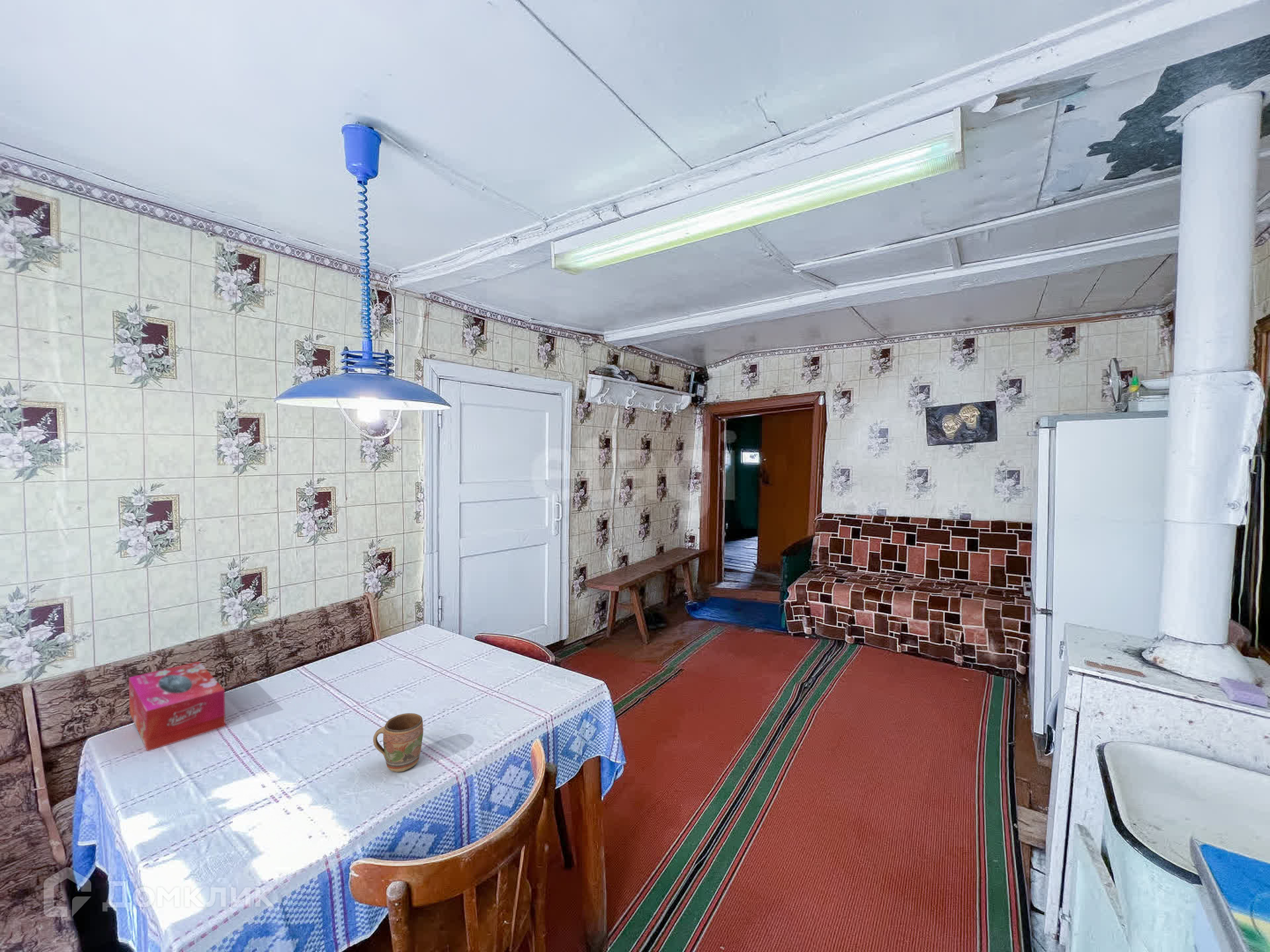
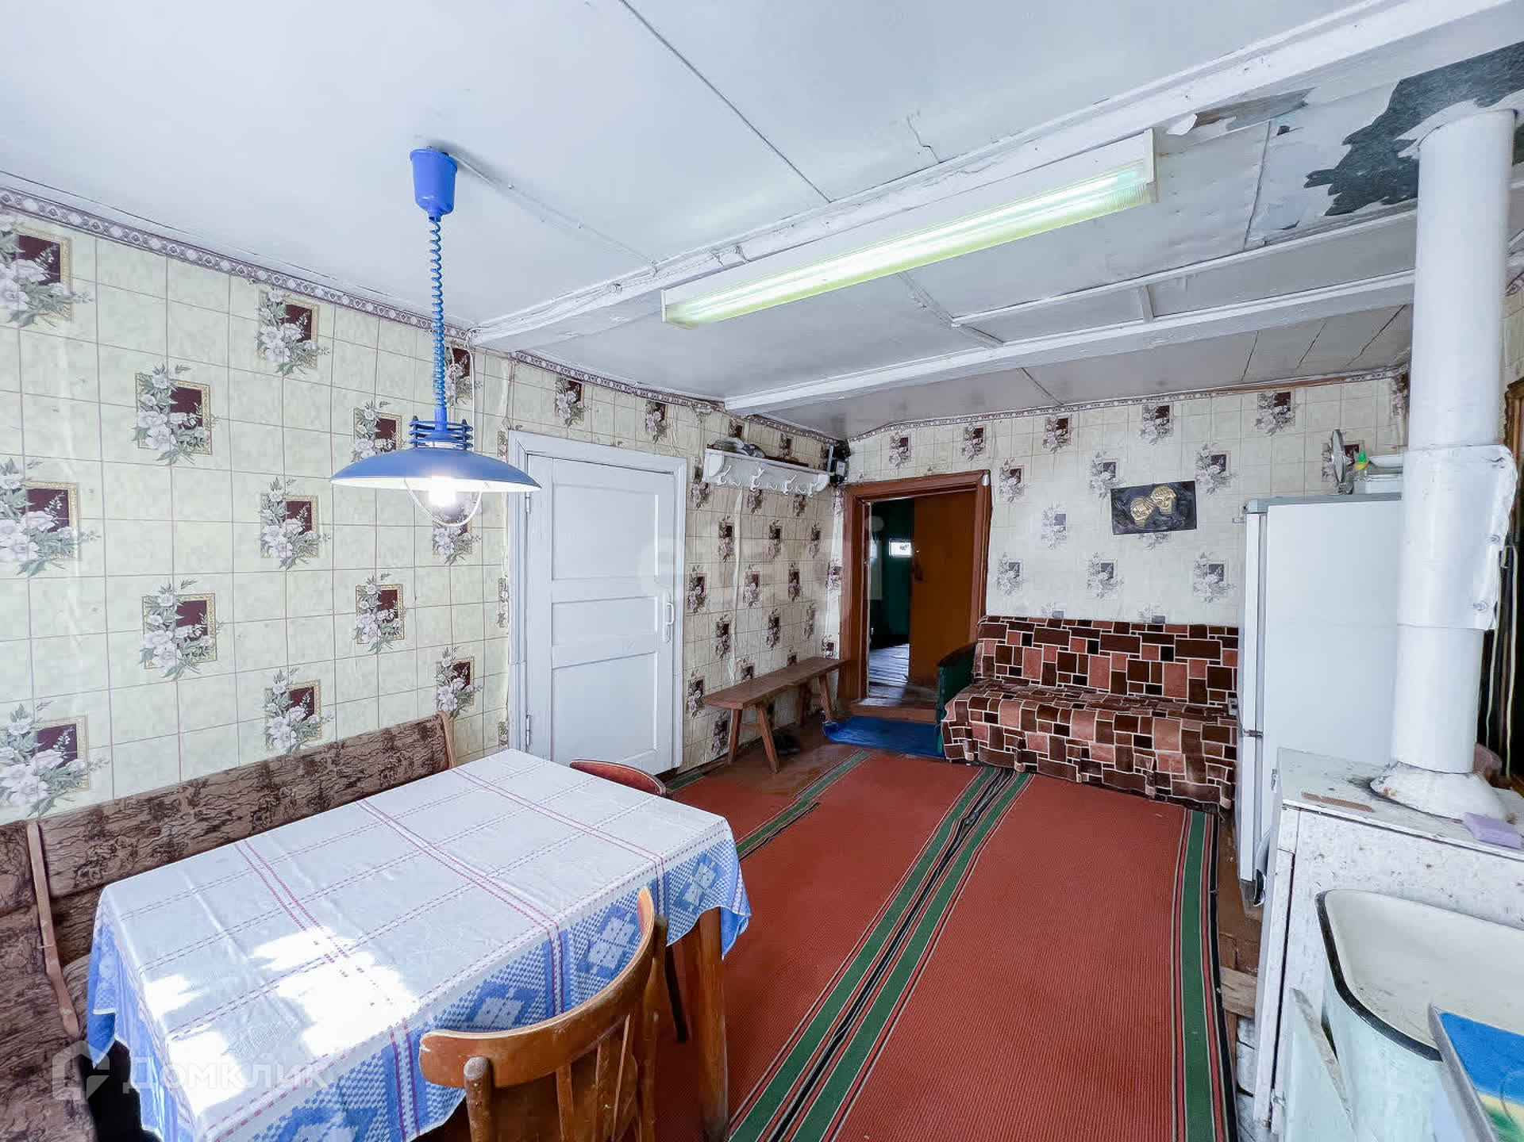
- mug (401, 742)
- tissue box (175, 701)
